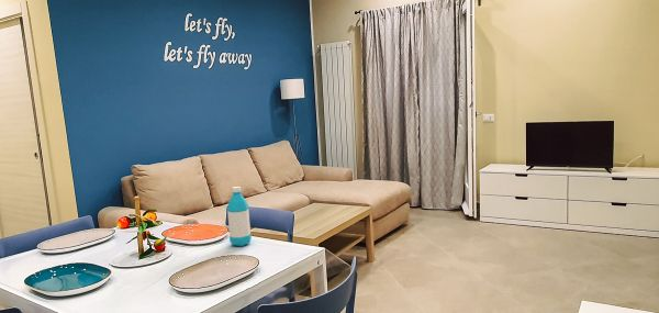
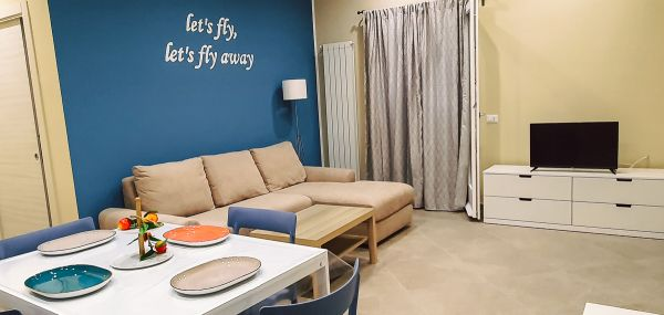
- water bottle (238, 215)
